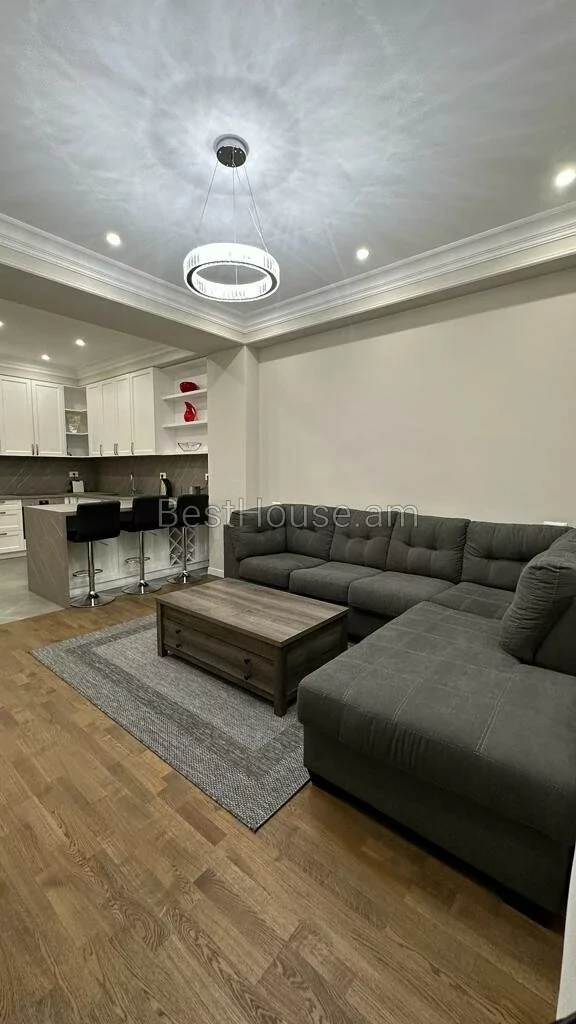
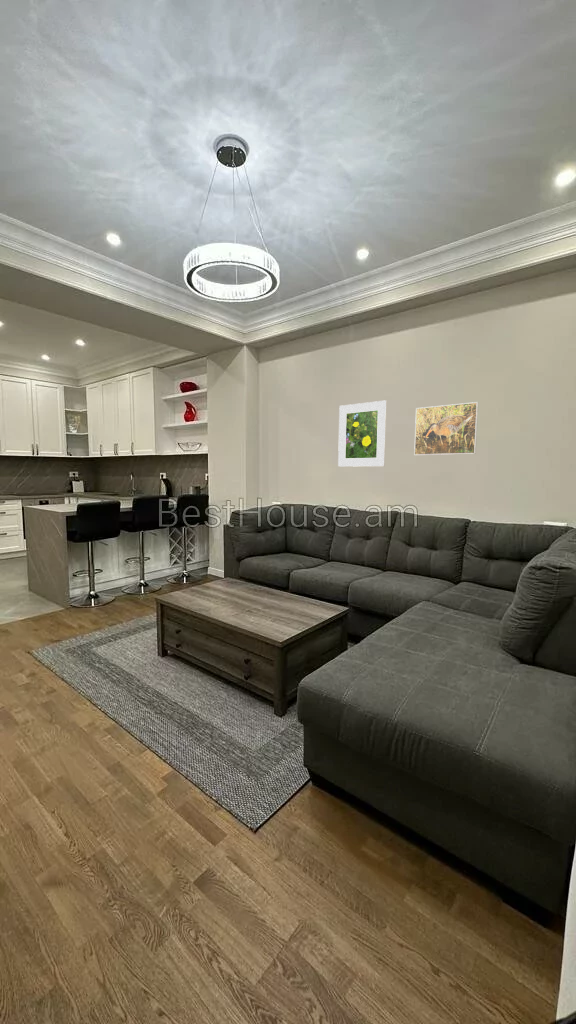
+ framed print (444, 430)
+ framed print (361, 435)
